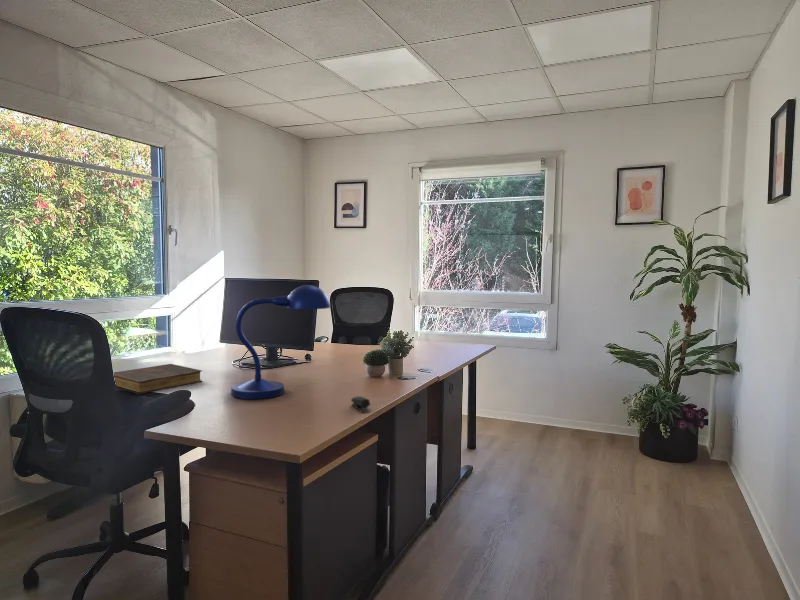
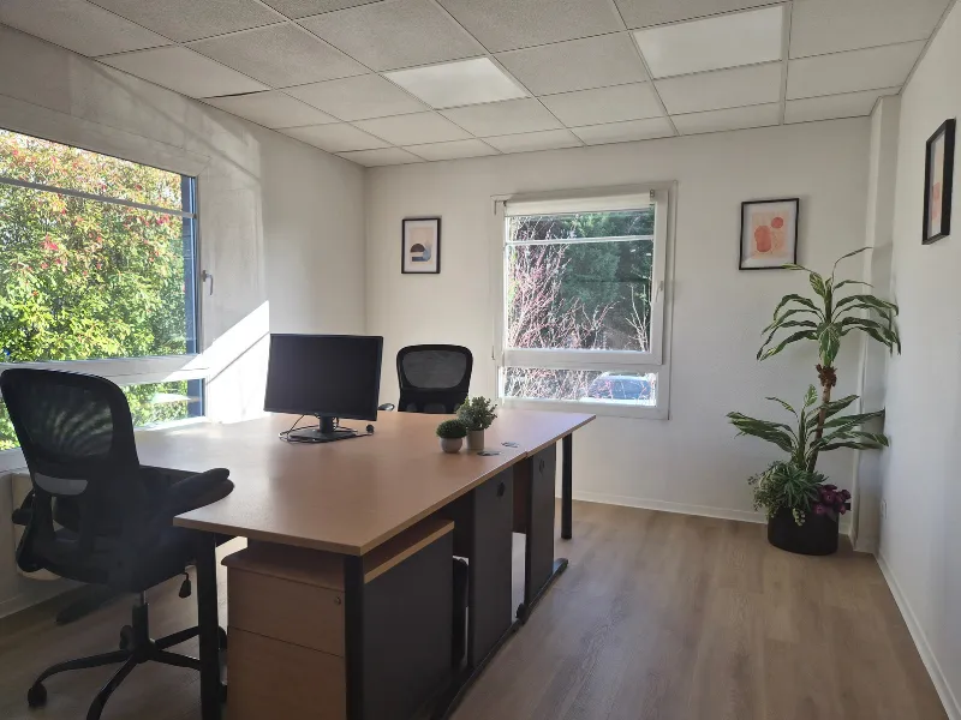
- desk lamp (256, 352)
- book (155, 377)
- stapler (360, 402)
